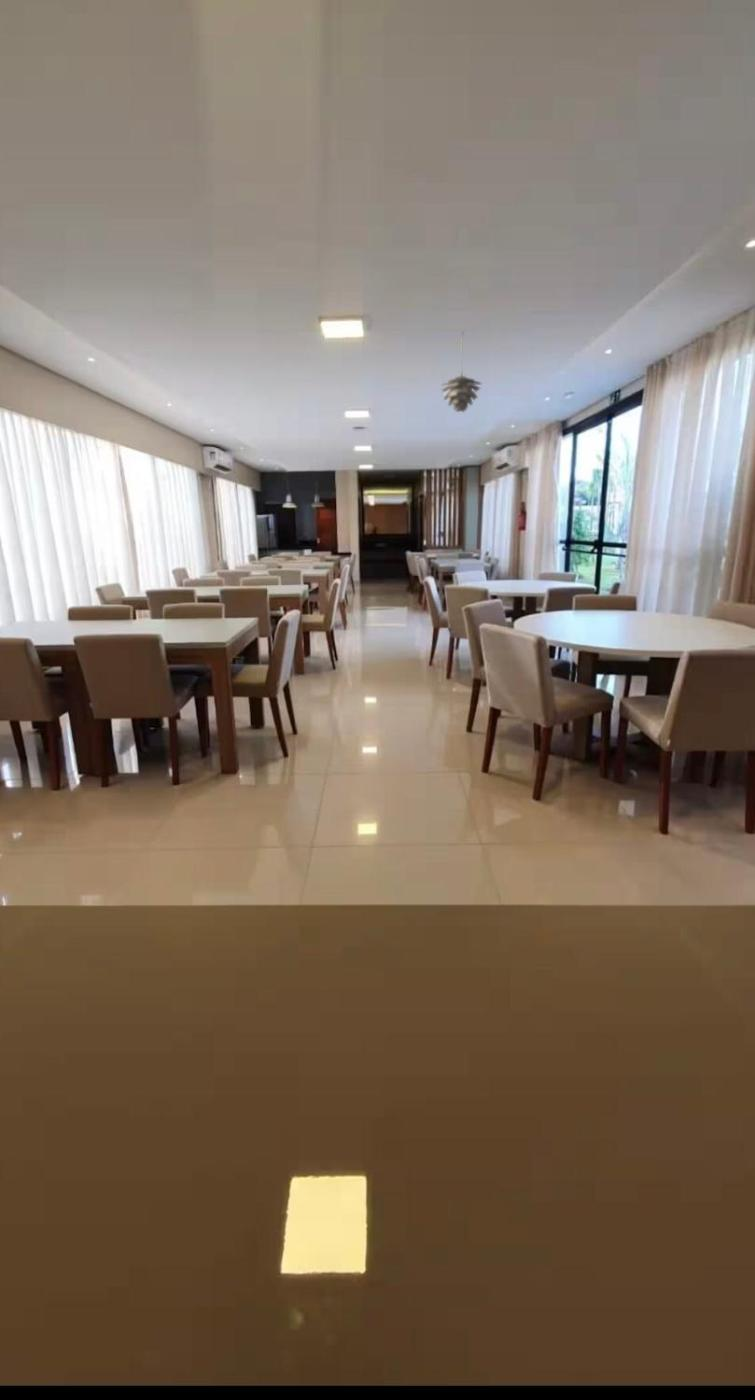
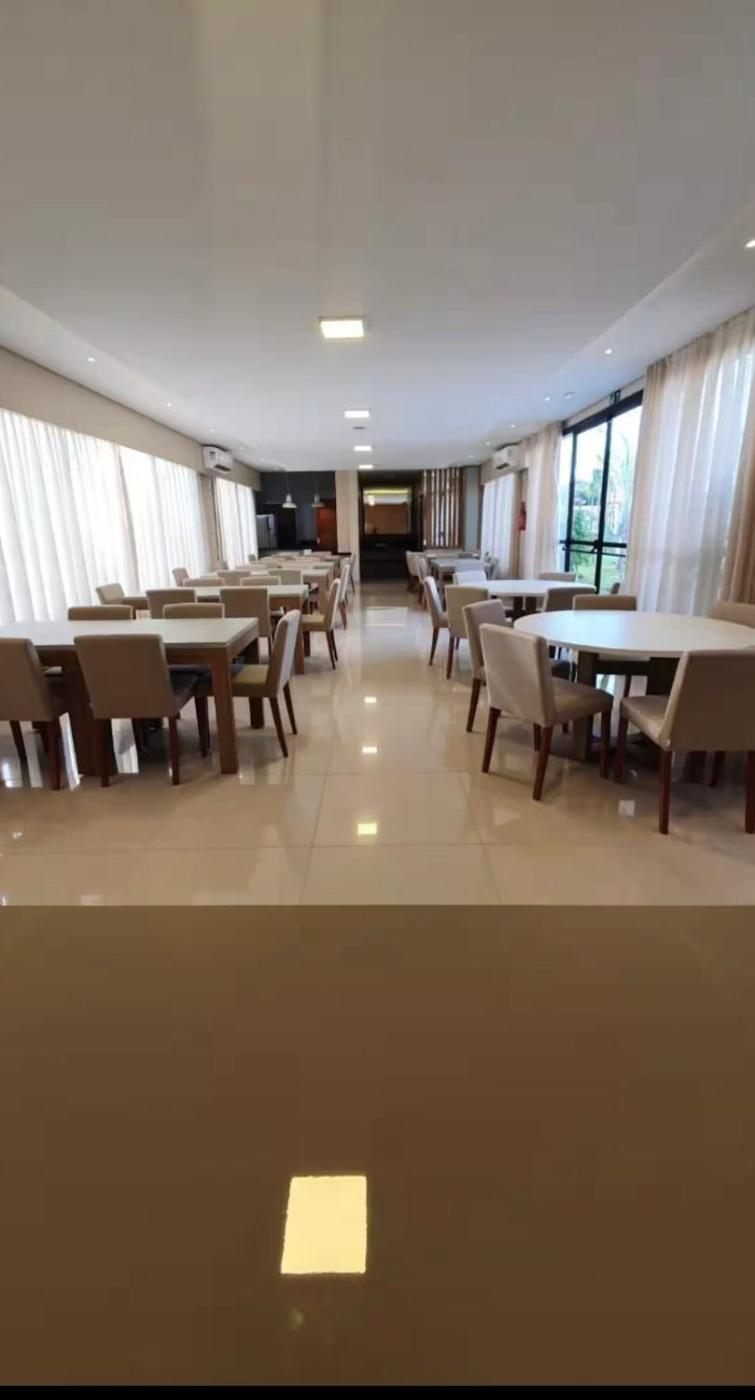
- pendant light (461, 372)
